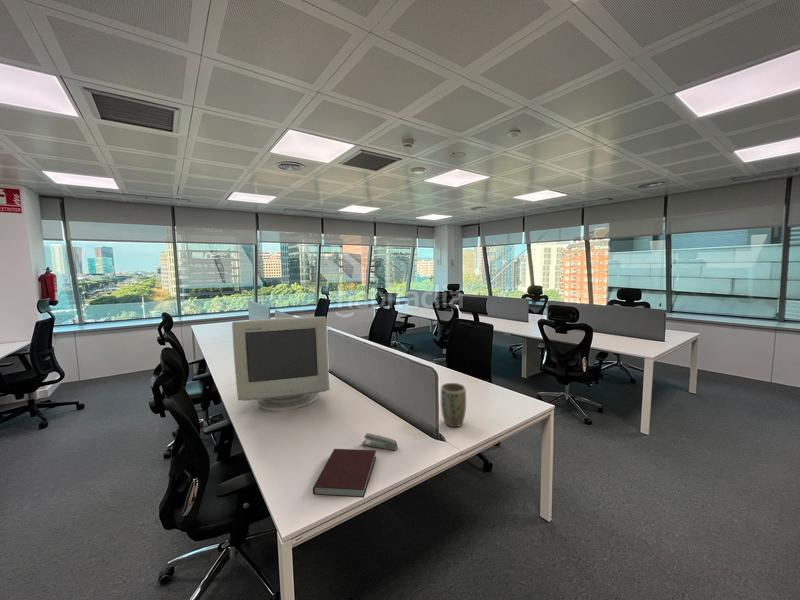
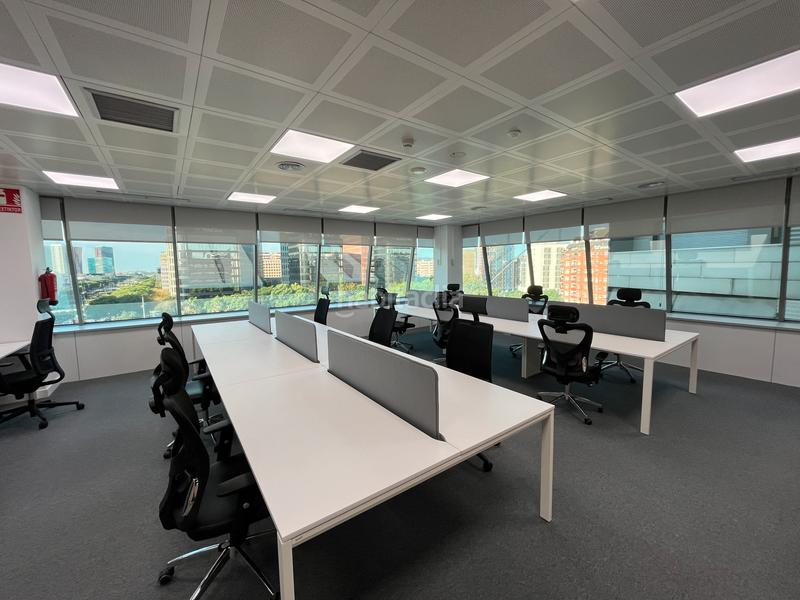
- stapler (379, 441)
- computer monitor (287, 354)
- notebook (347, 470)
- plant pot (453, 405)
